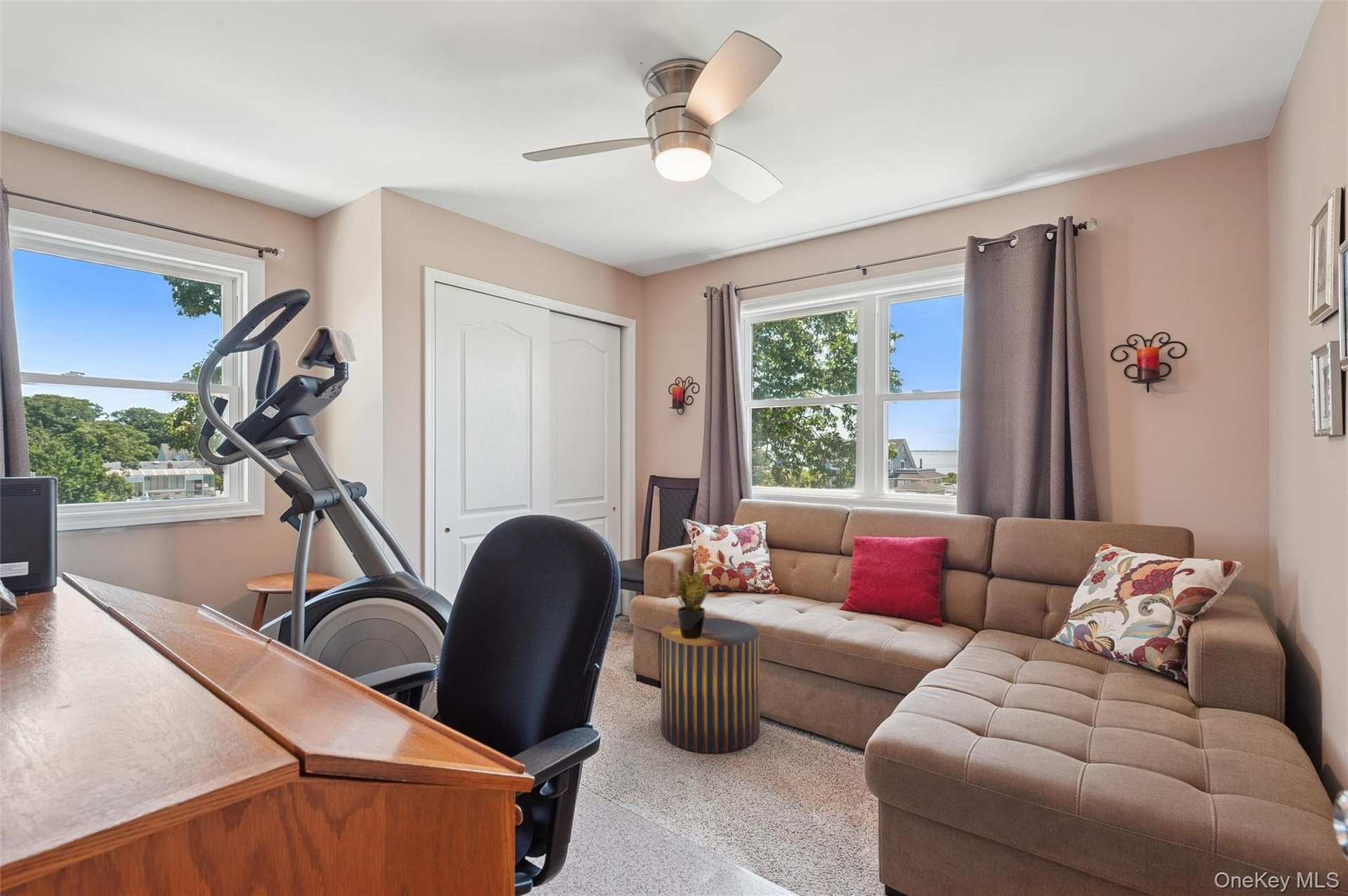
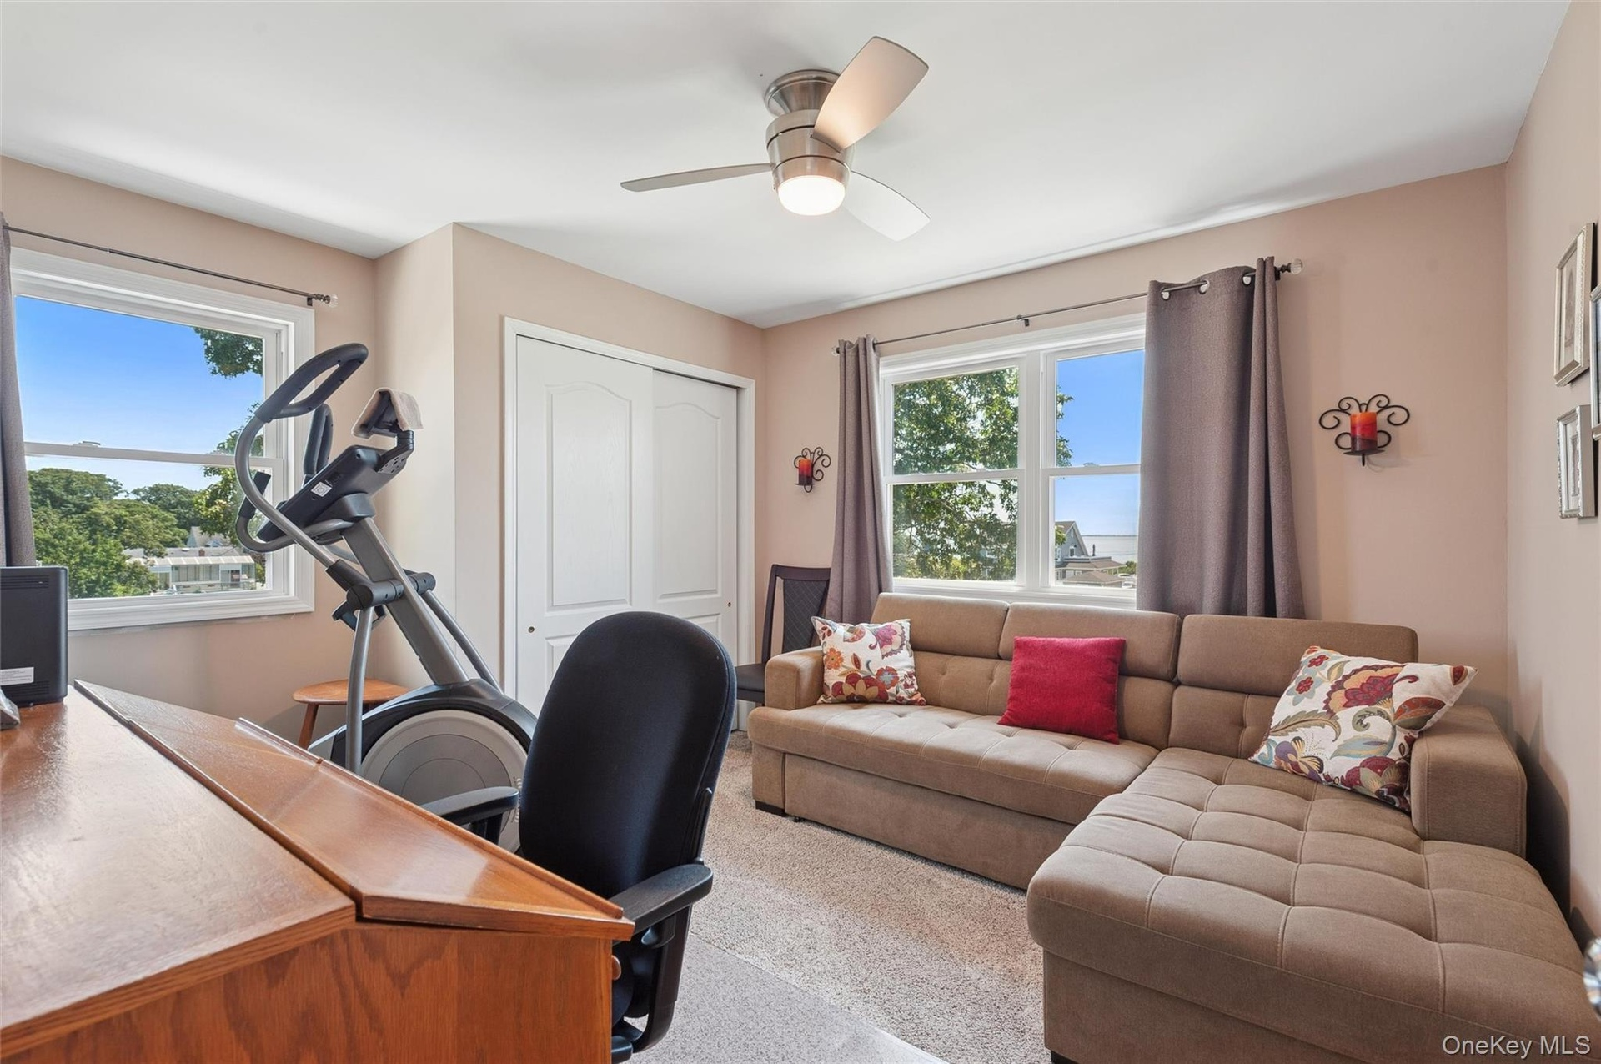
- potted plant (689, 596)
- stool (710, 680)
